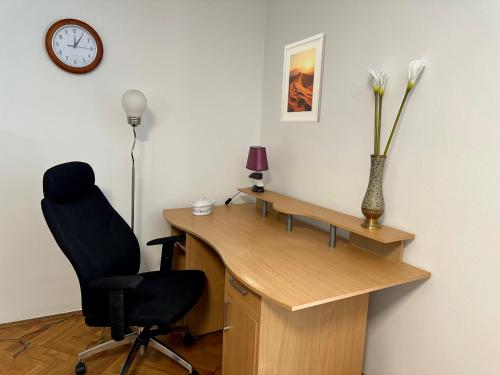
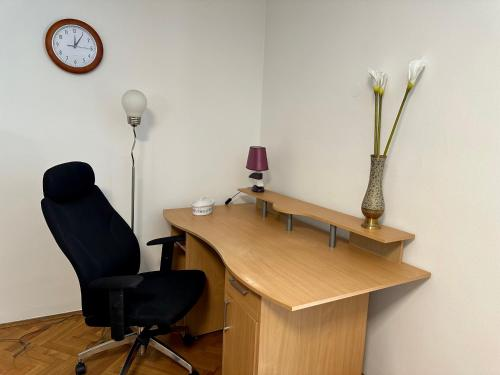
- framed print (301, 82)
